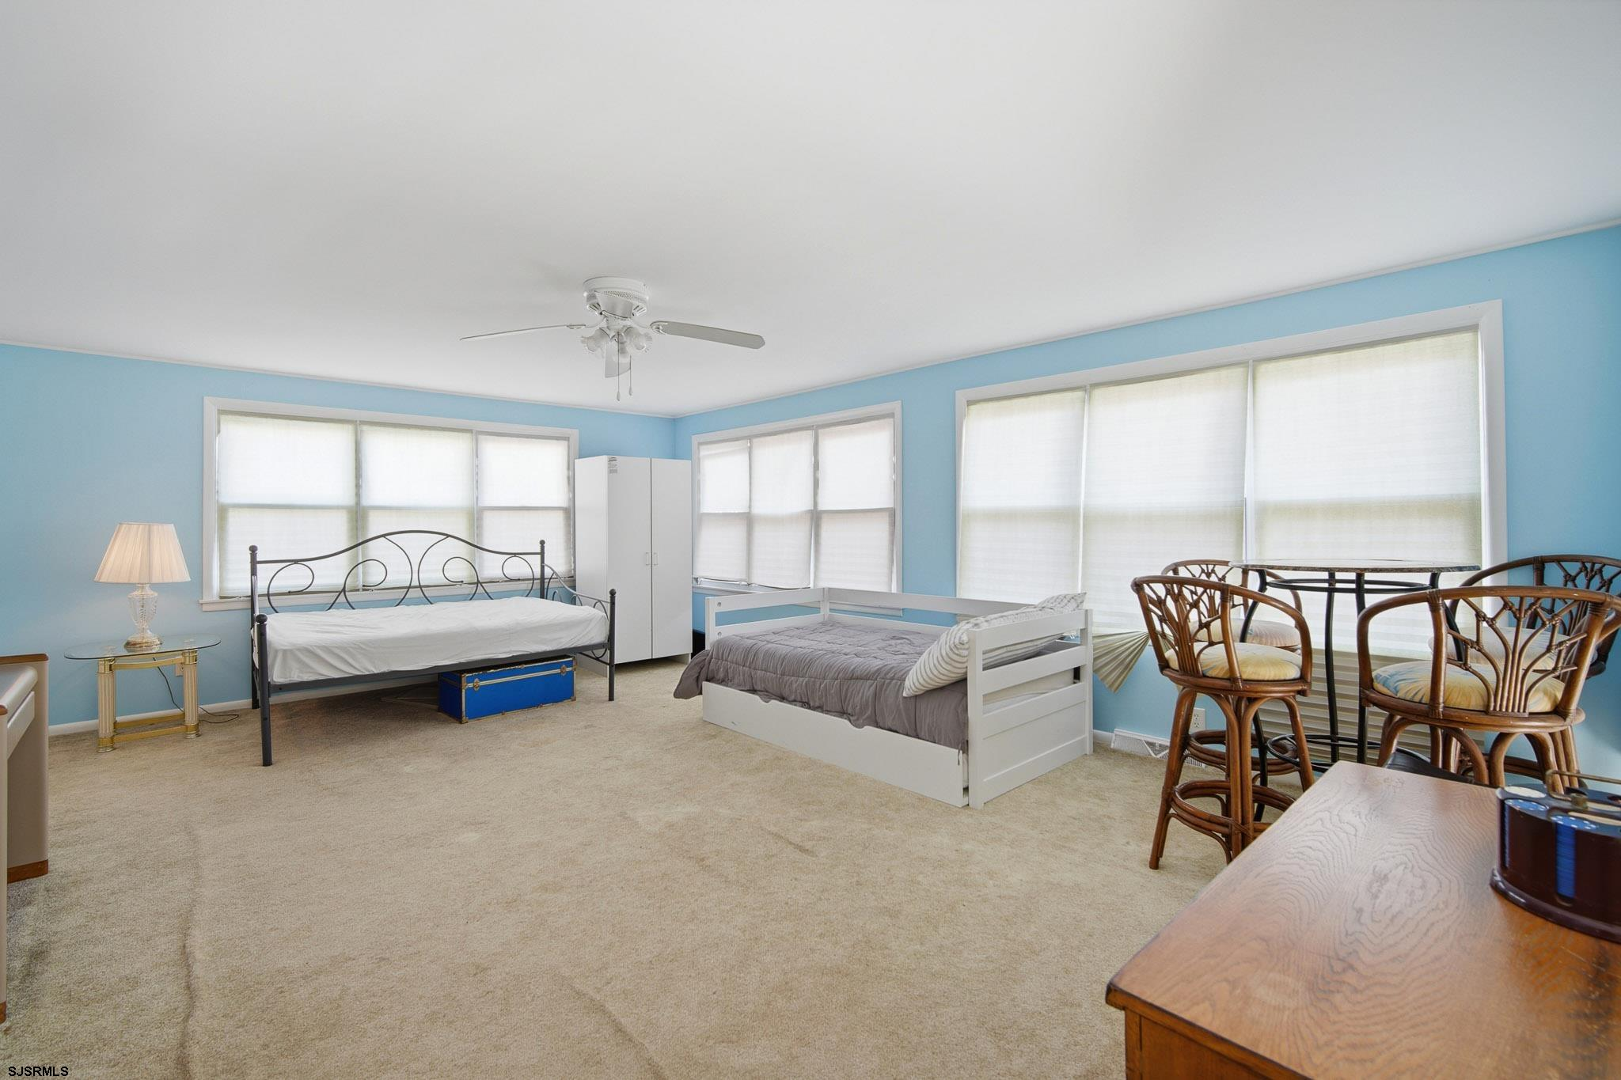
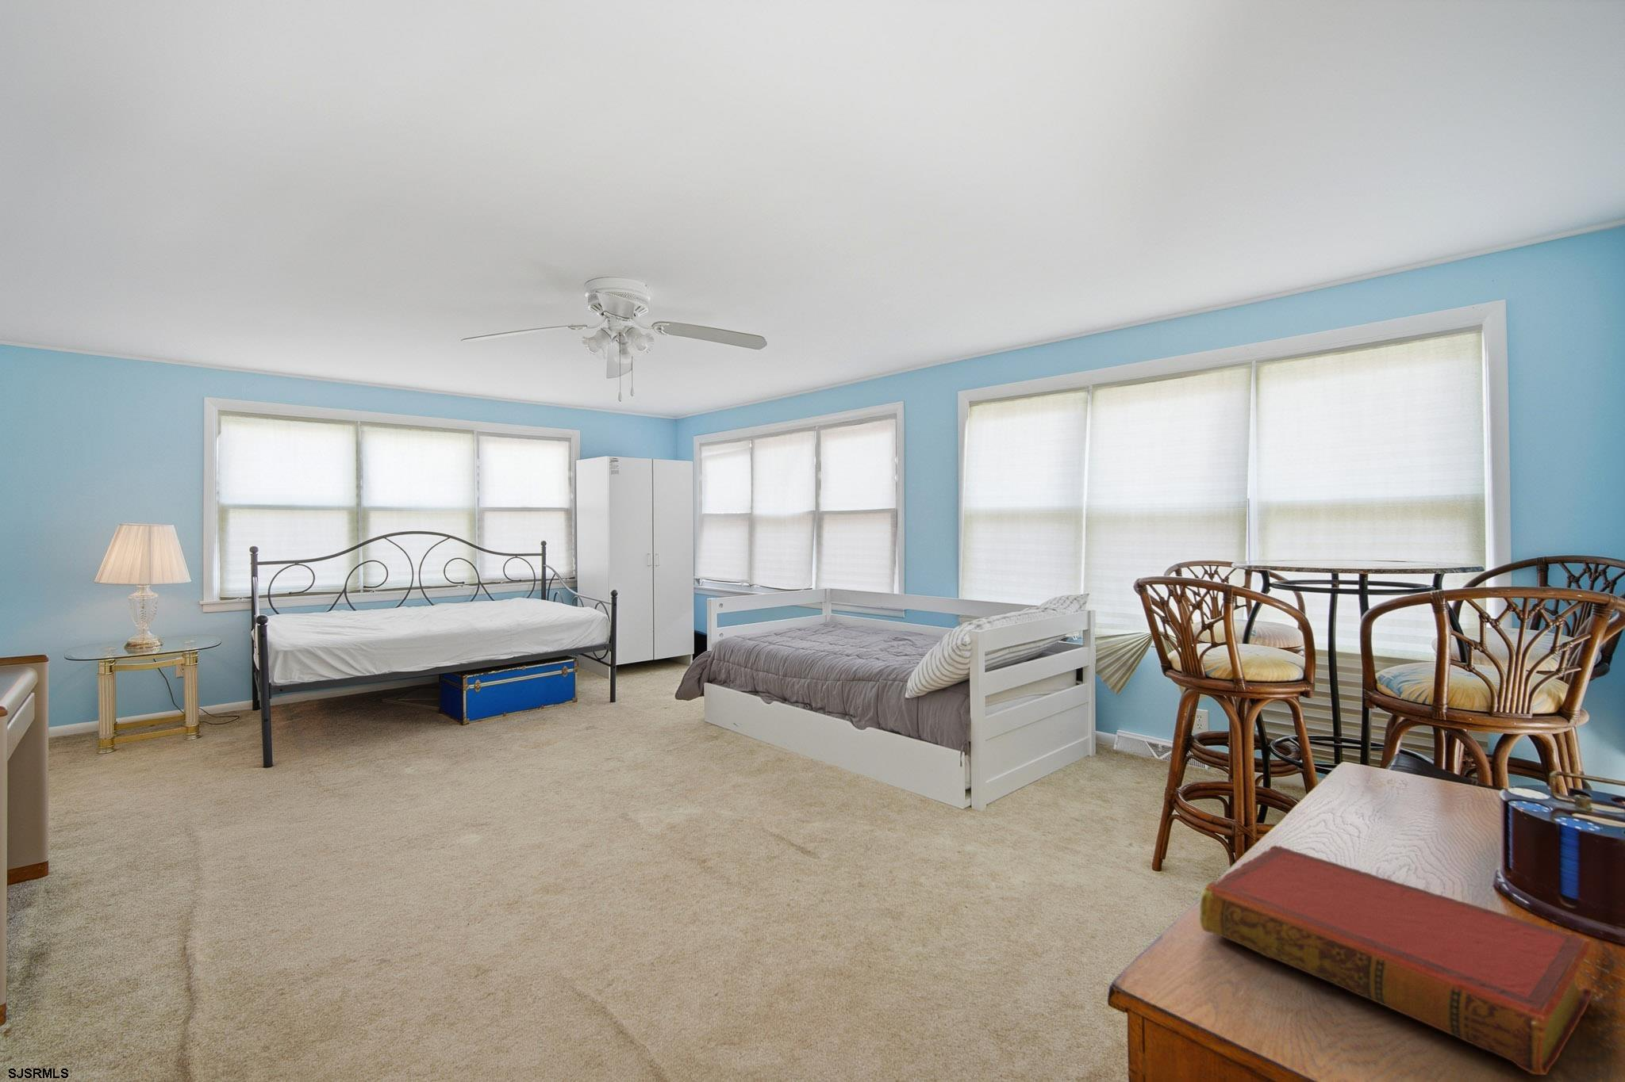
+ book (1379, 936)
